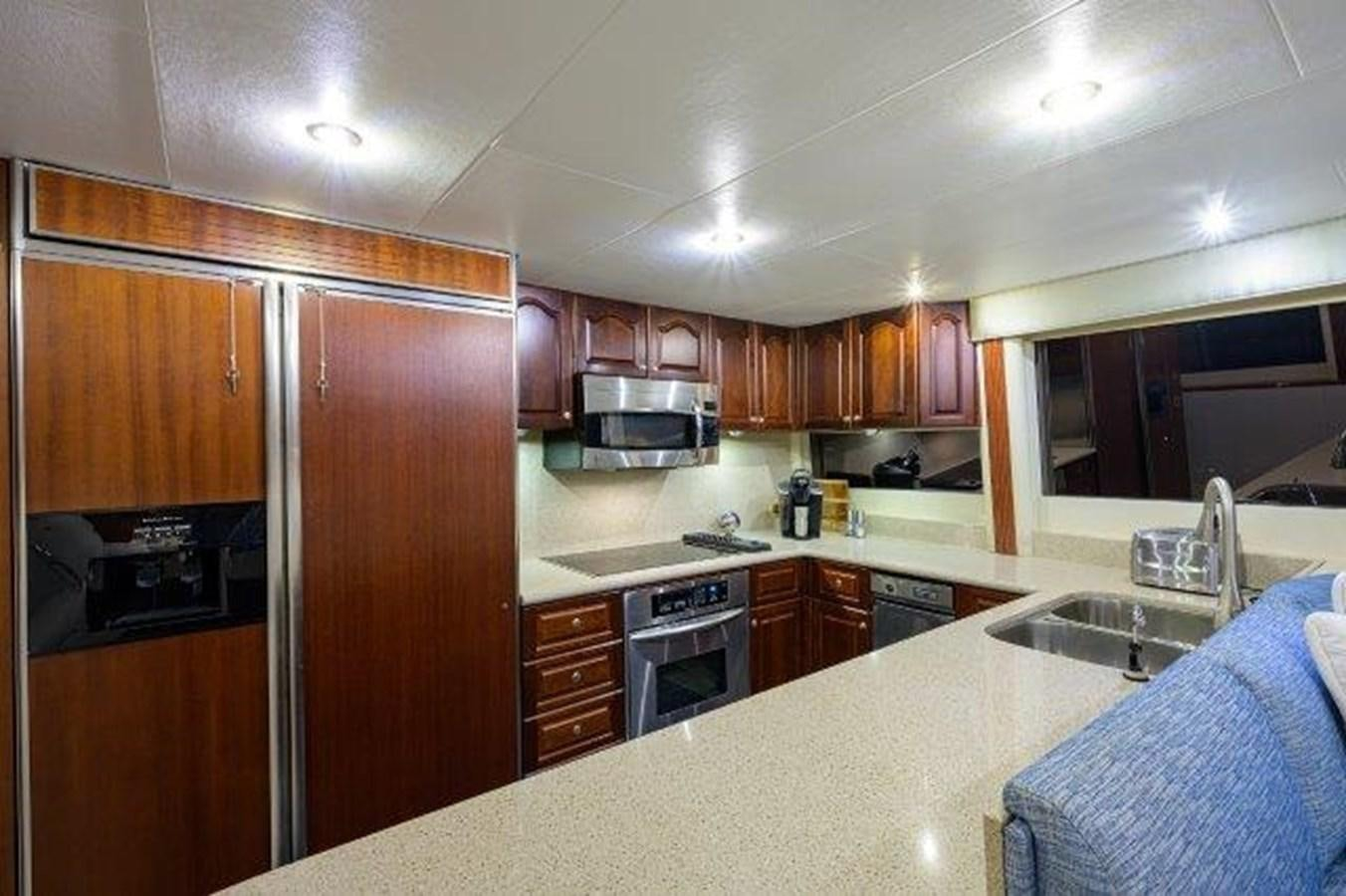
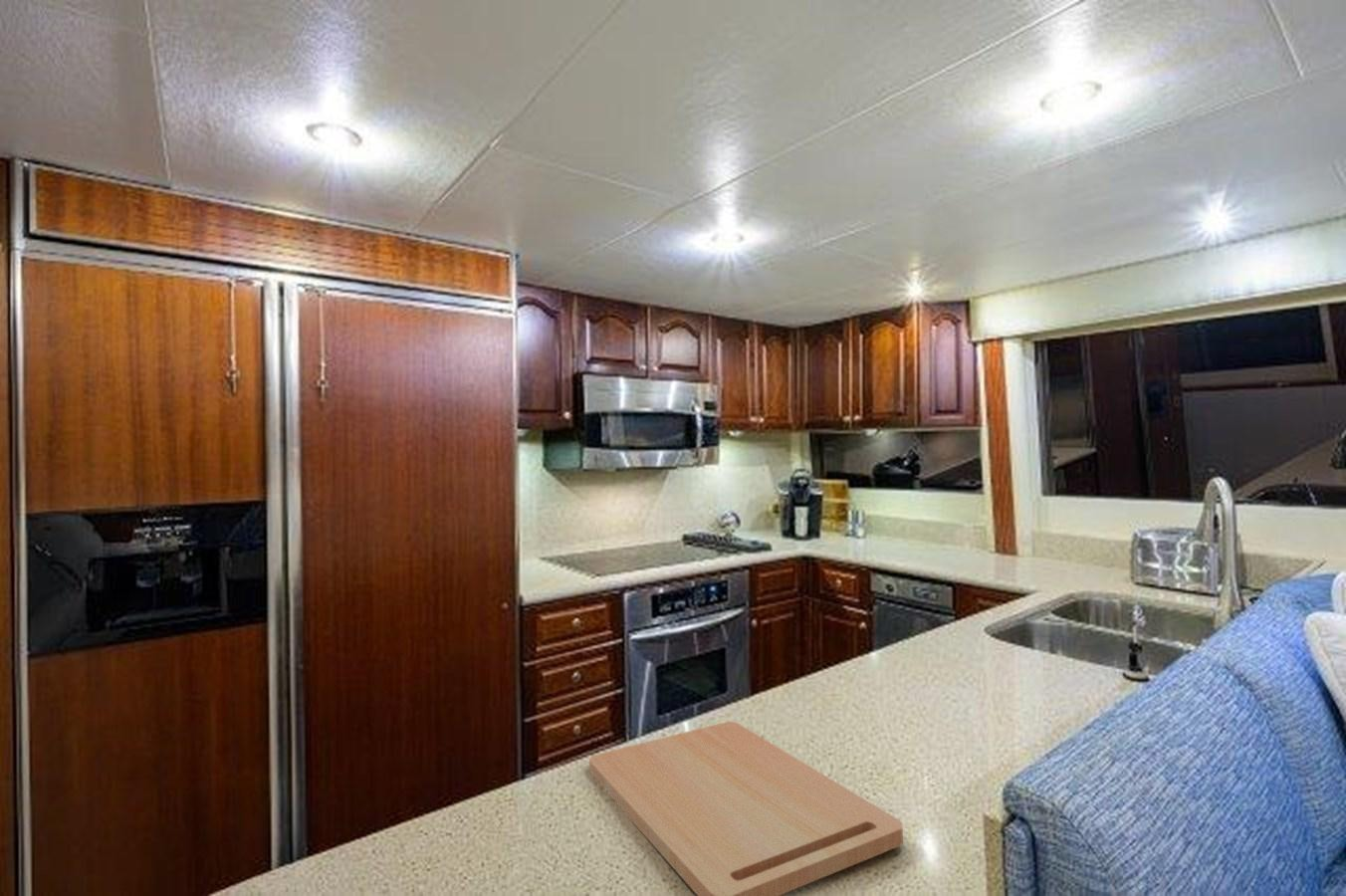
+ cutting board (728, 793)
